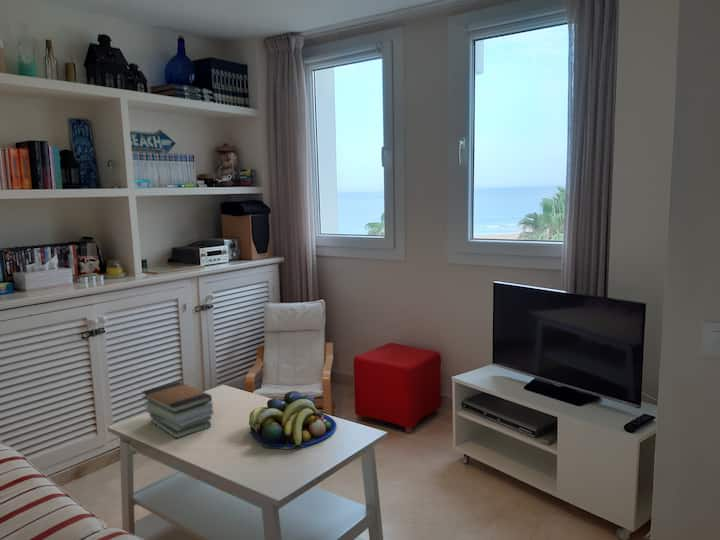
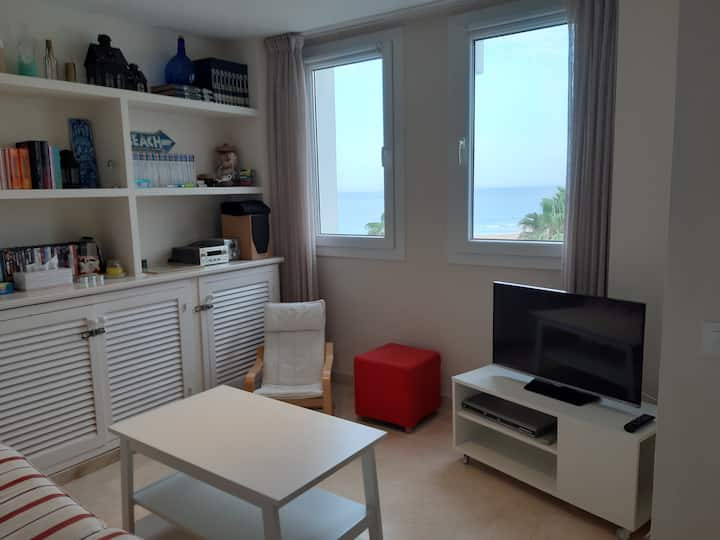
- fruit bowl (293, 414)
- book stack (178, 408)
